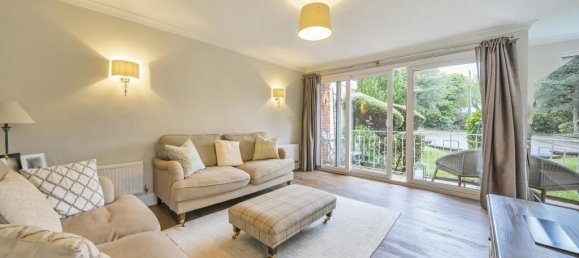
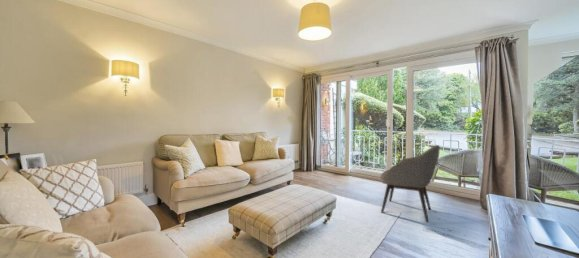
+ chair (408, 177)
